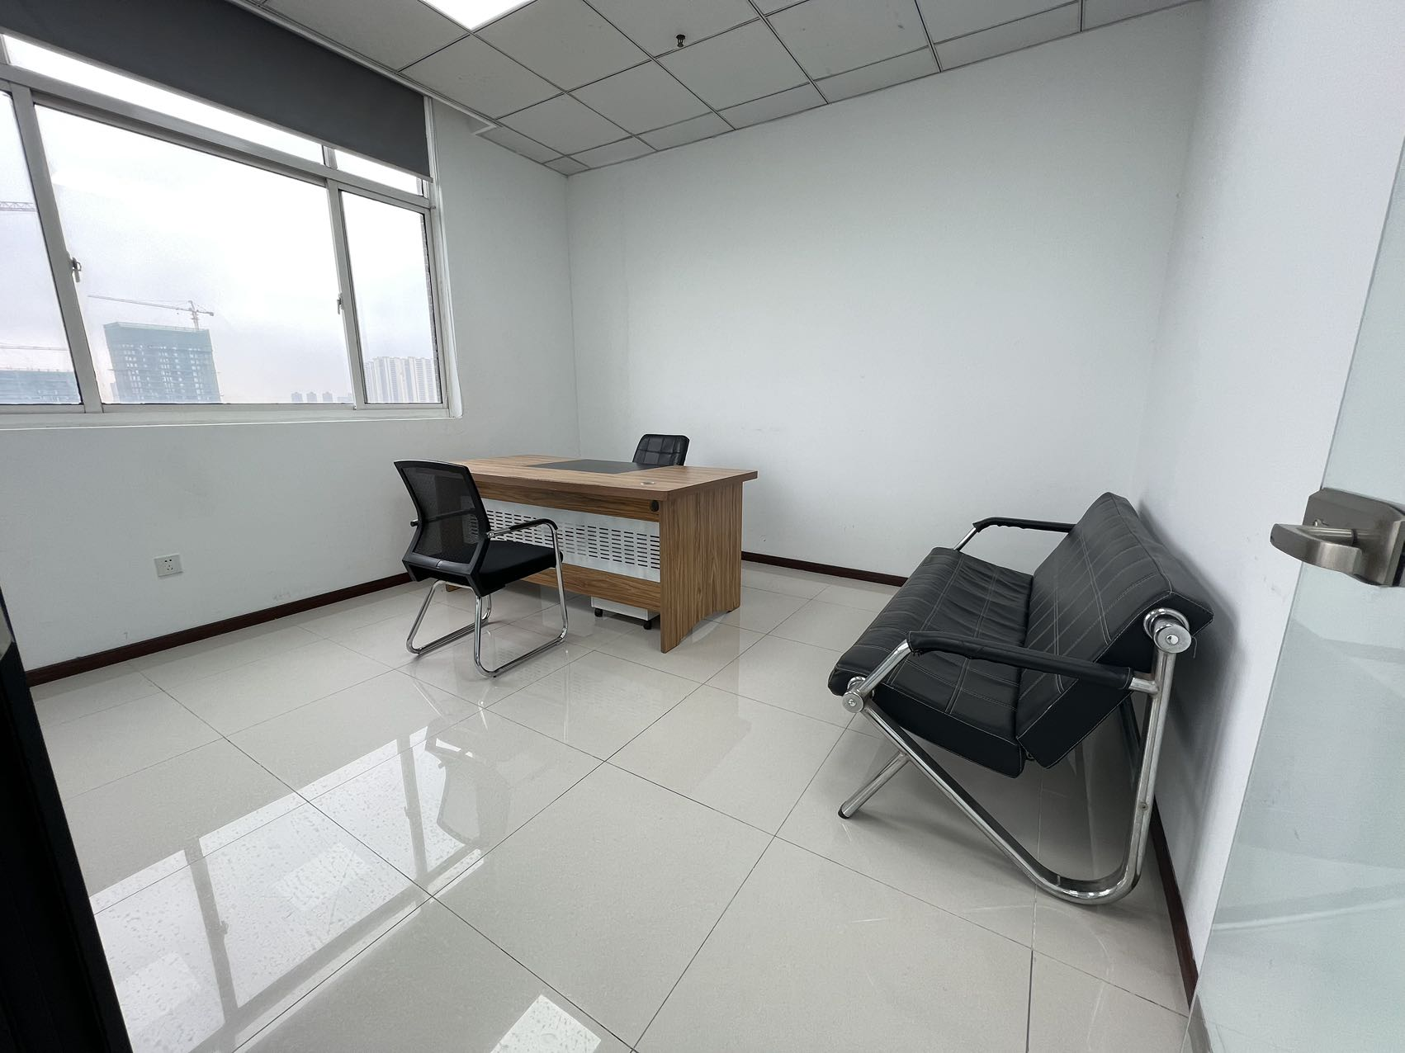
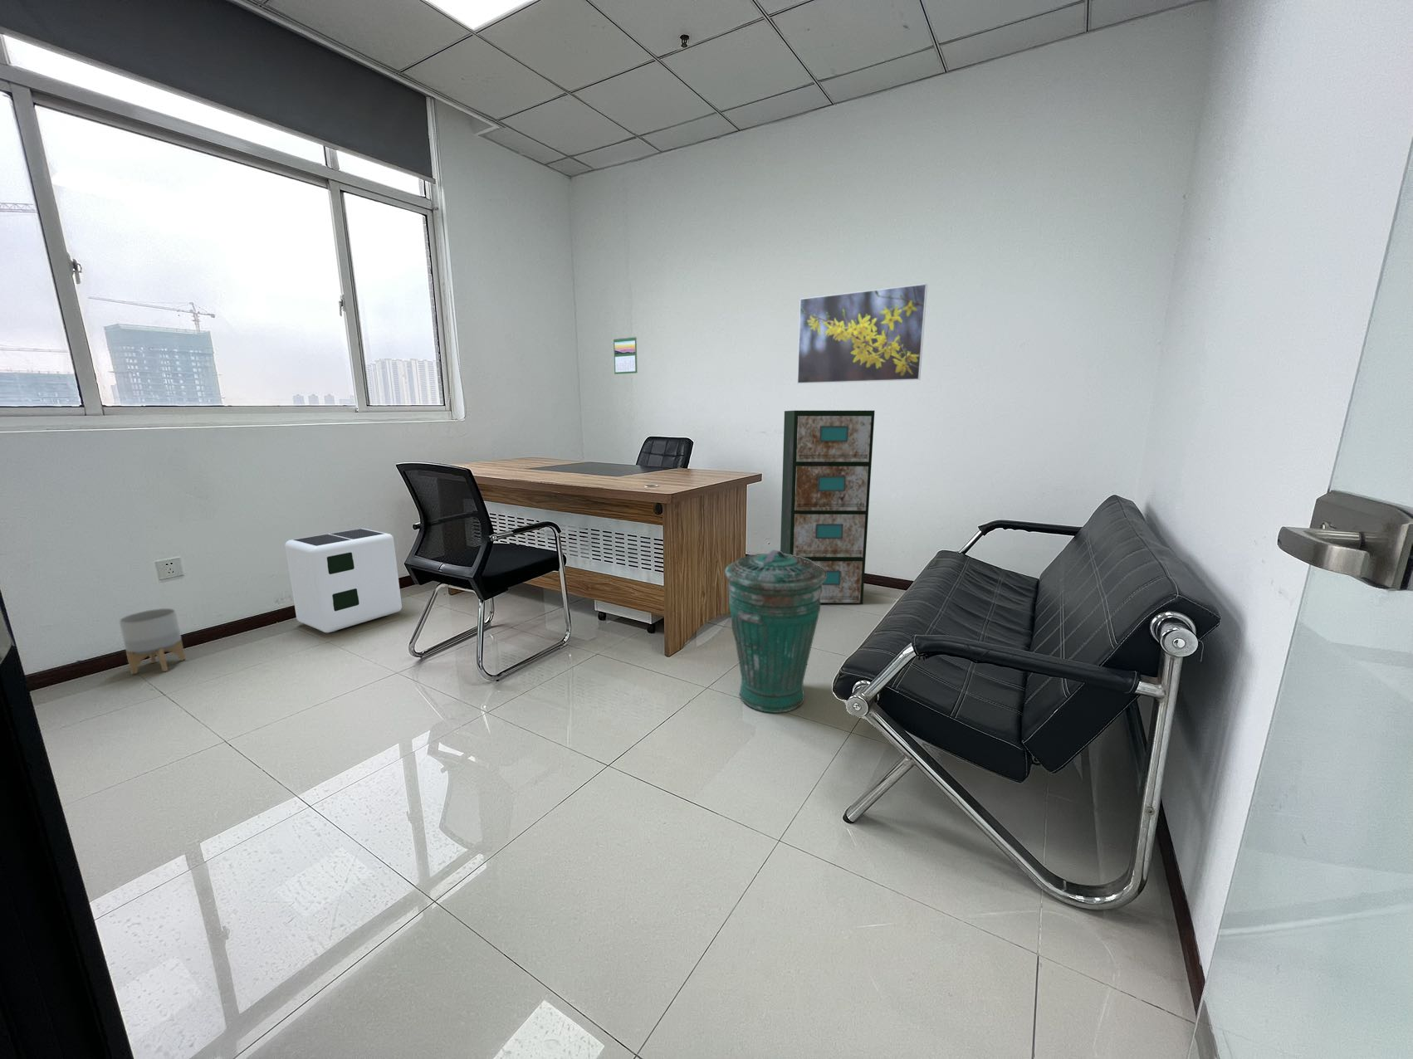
+ filing cabinet (822, 504)
+ air purifier (345, 578)
+ calendar (625, 355)
+ trash can (773, 625)
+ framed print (858, 337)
+ planter (154, 641)
